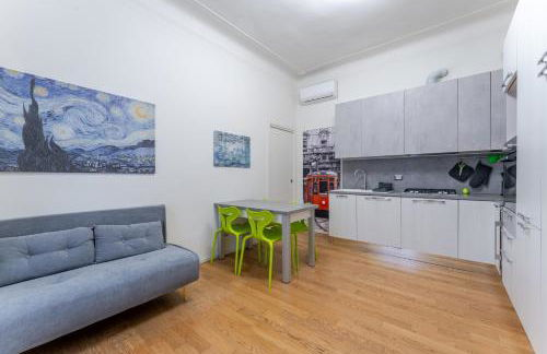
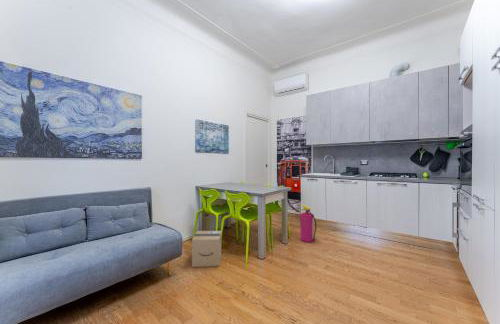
+ fire extinguisher (307, 223)
+ cardboard box (207, 247)
